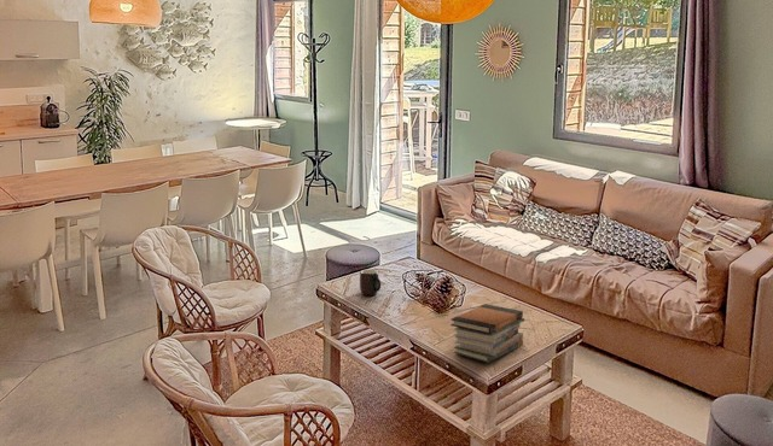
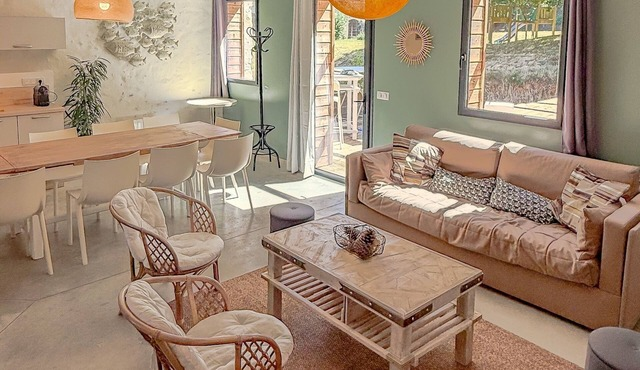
- mug (371, 283)
- book stack (487, 331)
